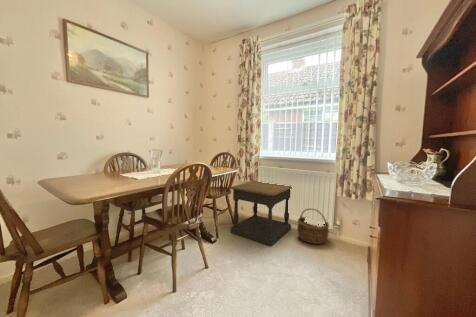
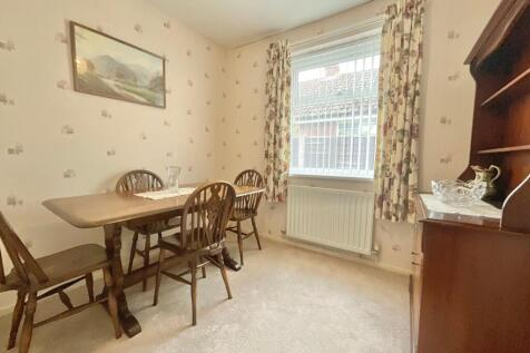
- wicker basket (312, 225)
- side table (262, 204)
